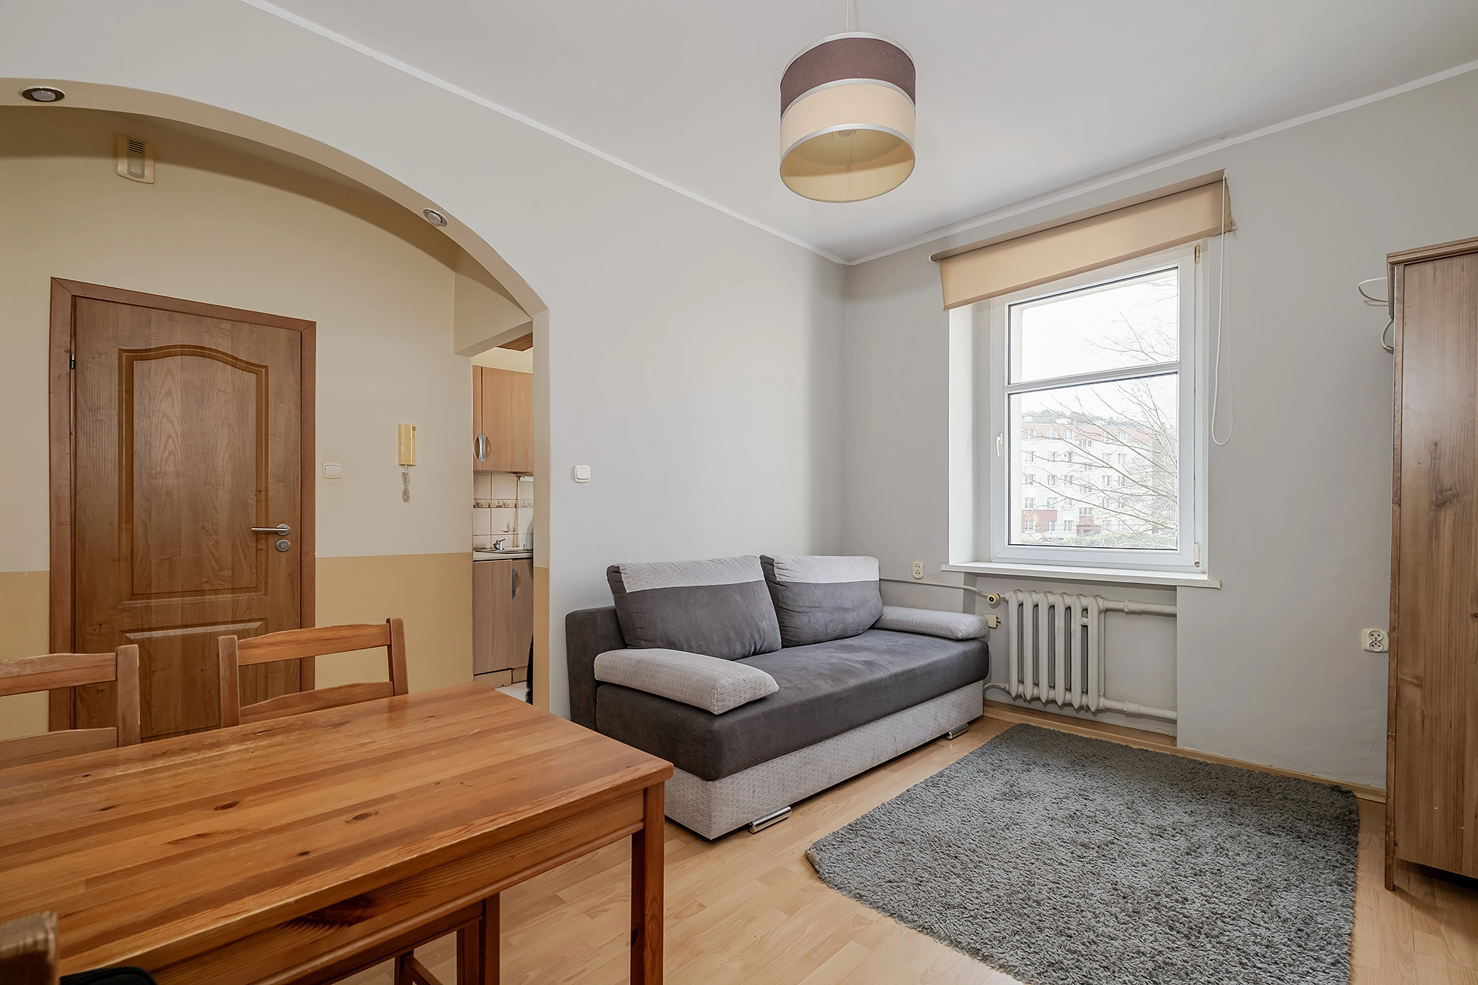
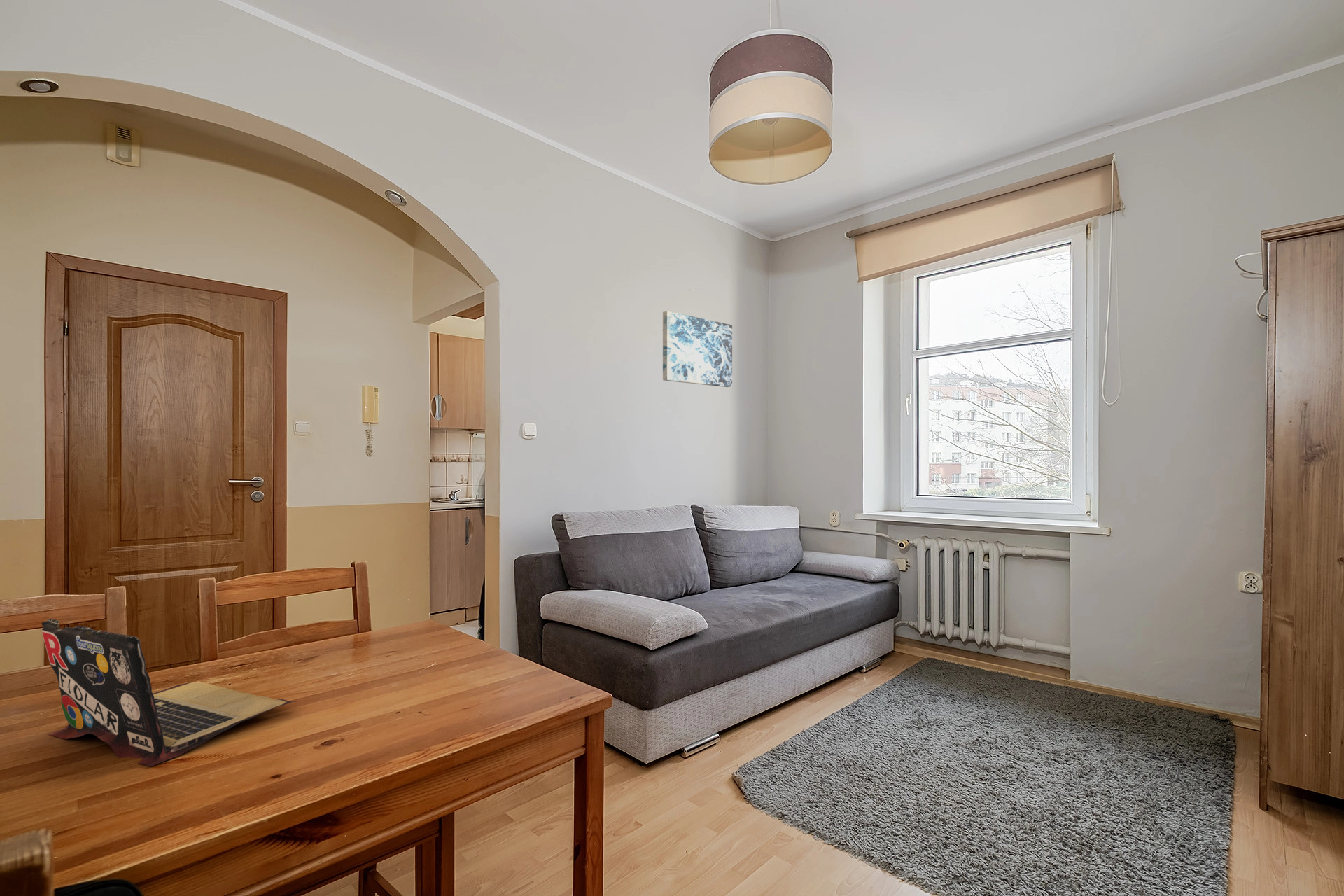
+ wall art (699, 351)
+ laptop (181, 684)
